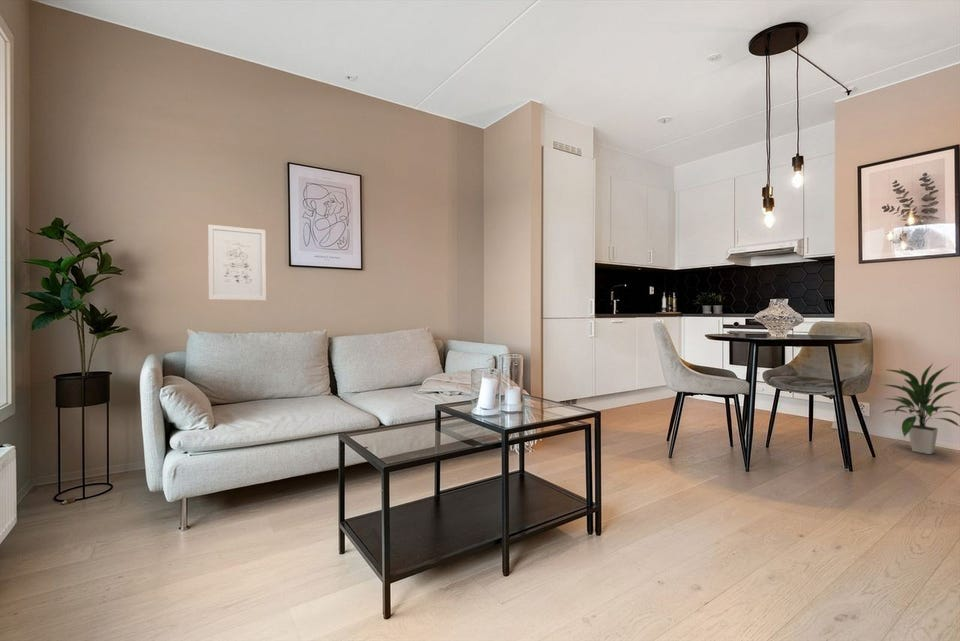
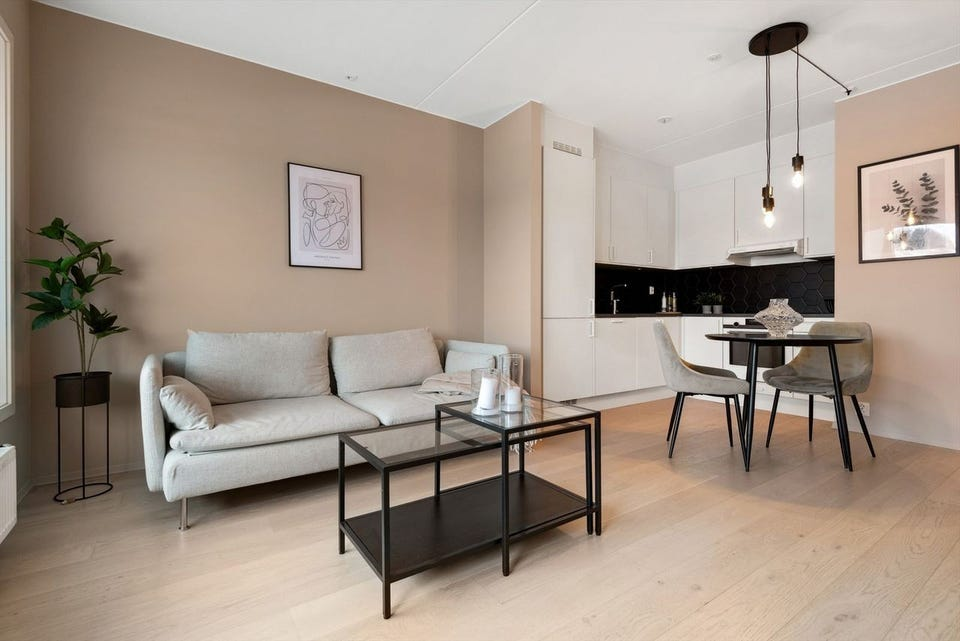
- indoor plant (919, 407)
- wall art (237, 263)
